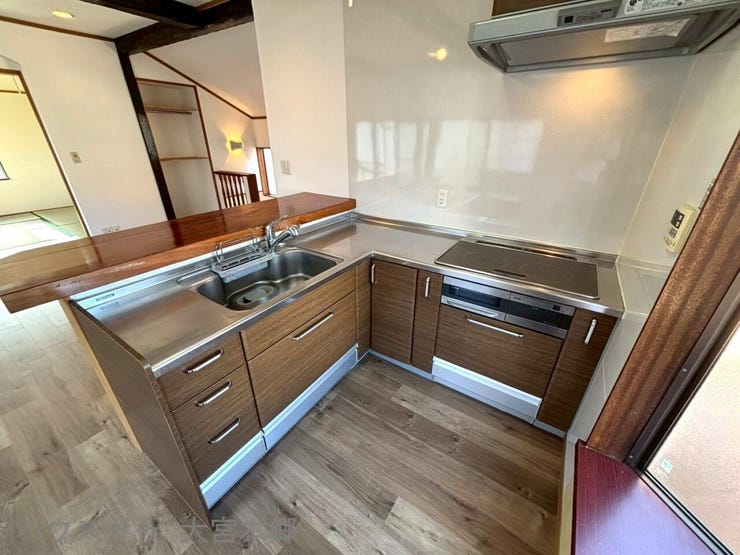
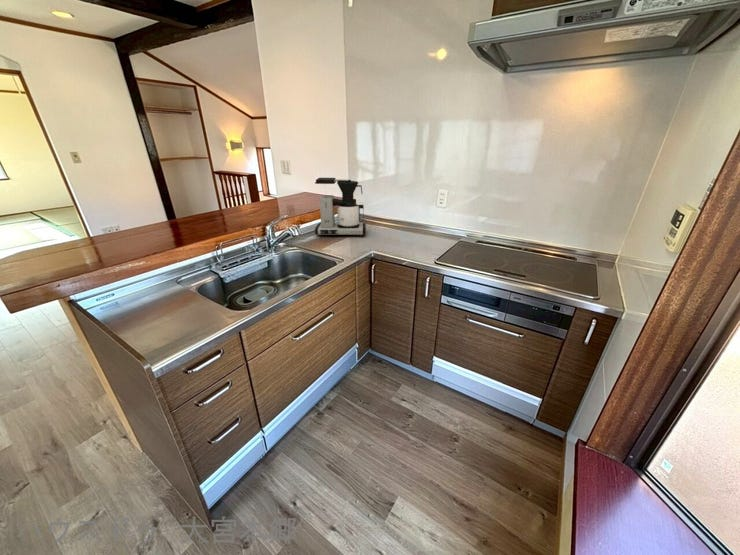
+ coffee maker (340, 207)
